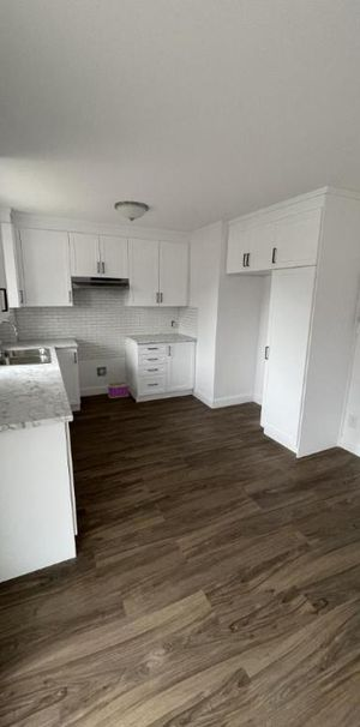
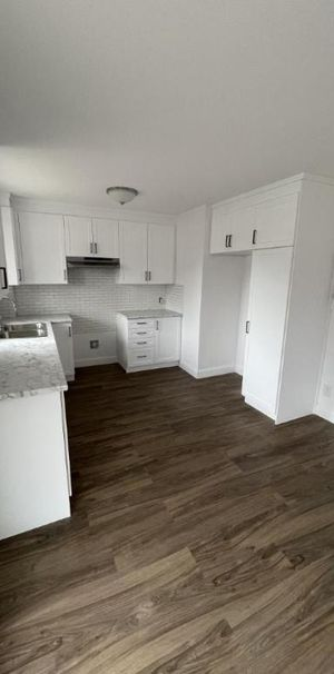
- basket (118, 381)
